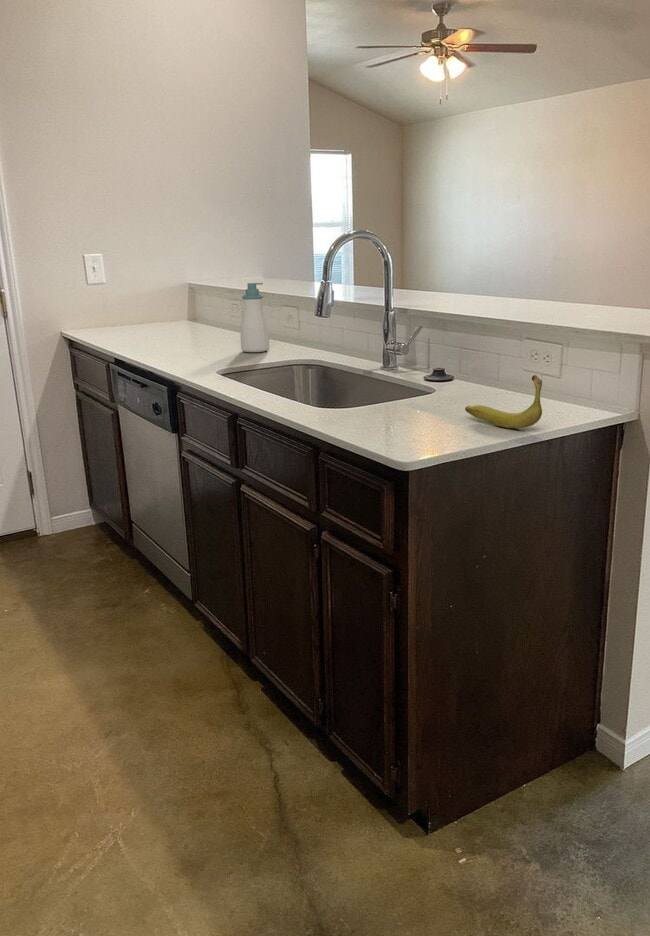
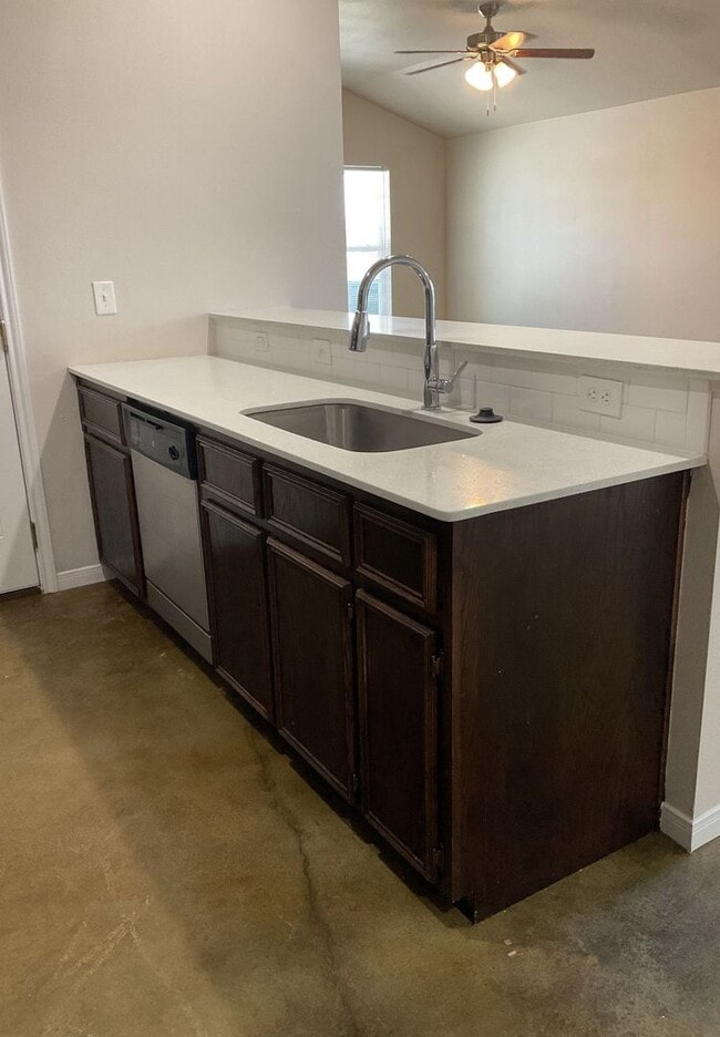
- banana (498, 410)
- soap bottle (253, 317)
